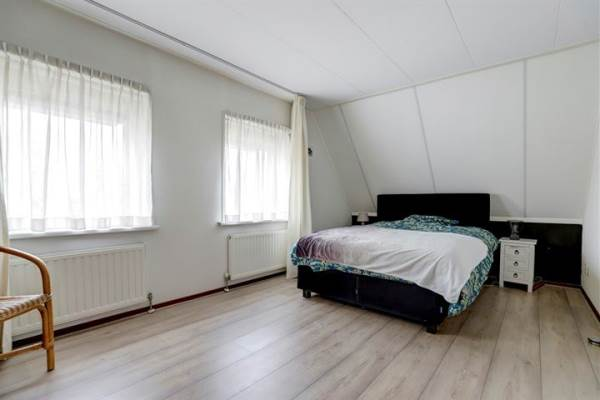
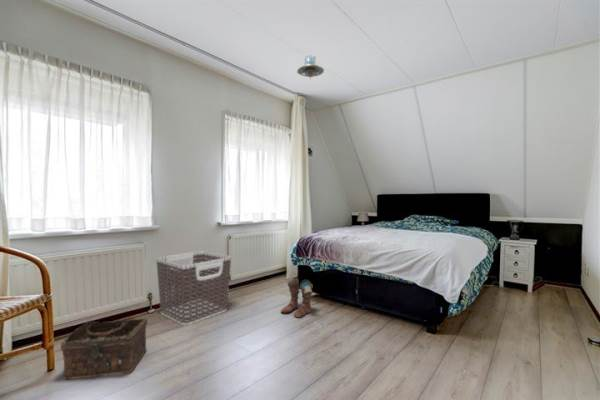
+ boots (298, 297)
+ basket (105, 344)
+ clothes hamper (194, 284)
+ ceiling lamp (310, 68)
